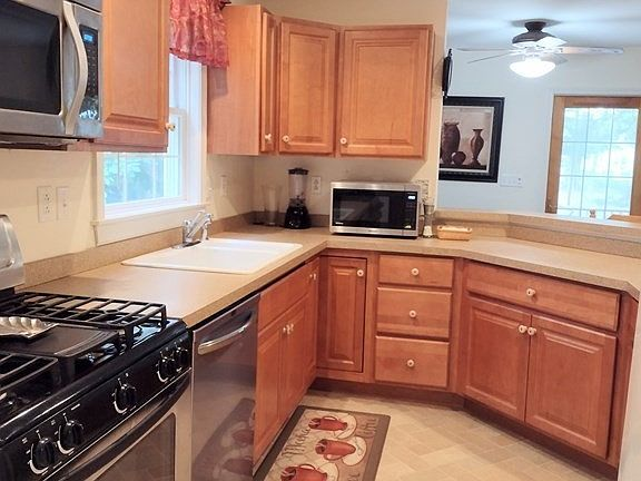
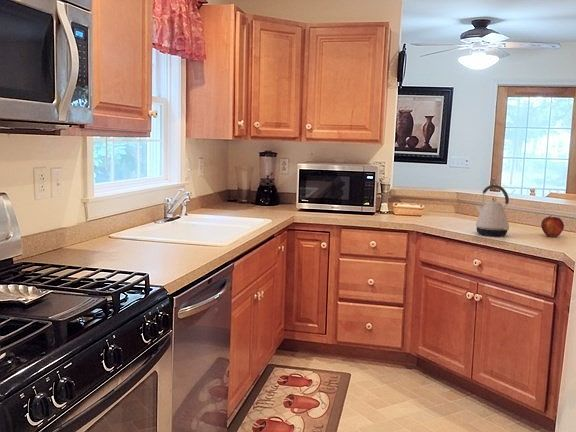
+ kettle (492, 209)
+ fruit (552, 226)
